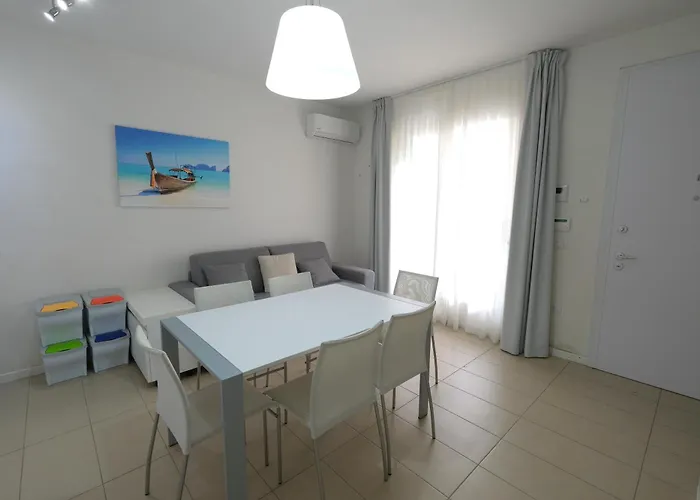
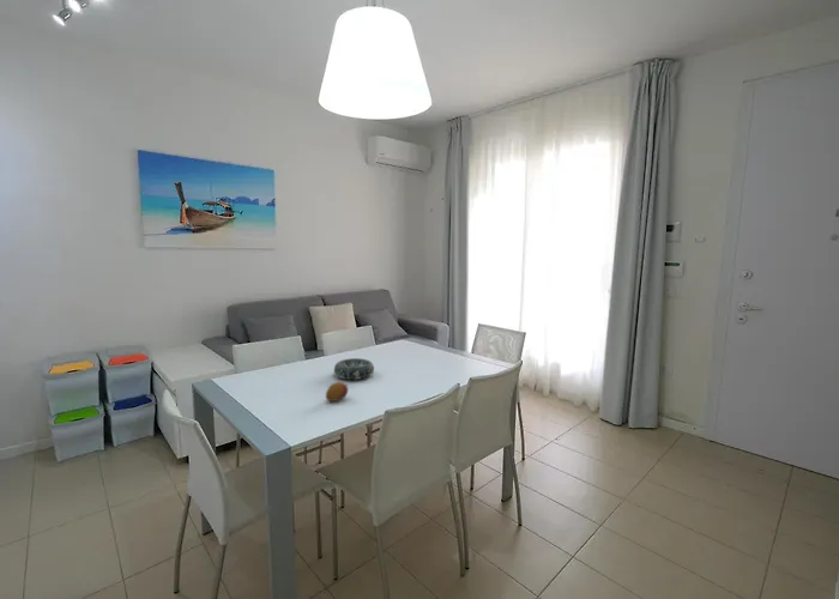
+ decorative bowl (354, 368)
+ fruit (337, 391)
